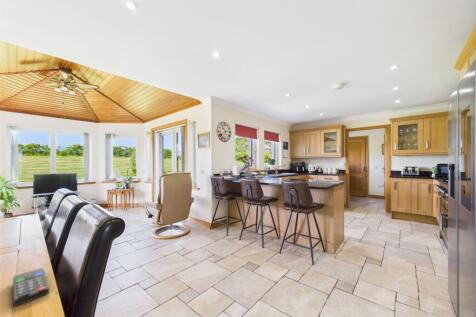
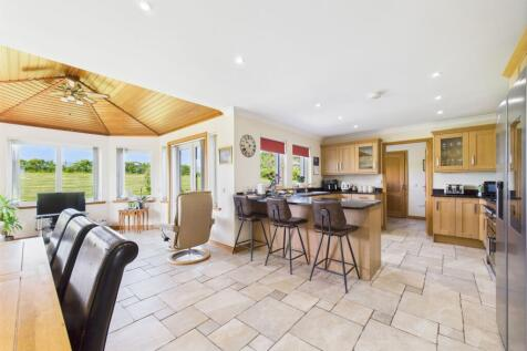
- remote control (30, 284)
